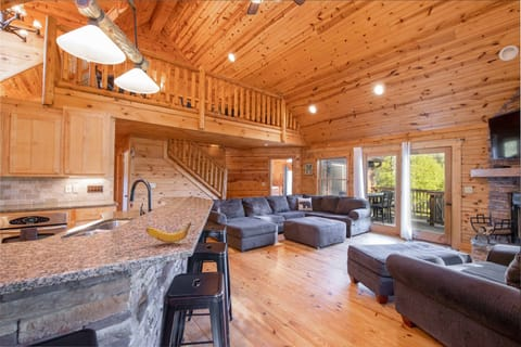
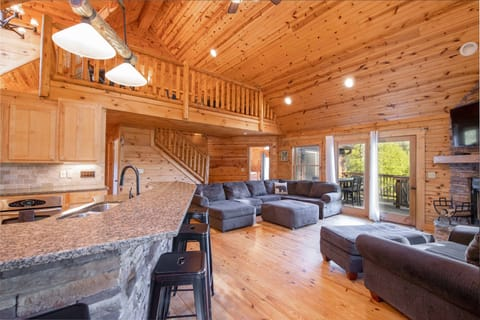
- banana (168, 233)
